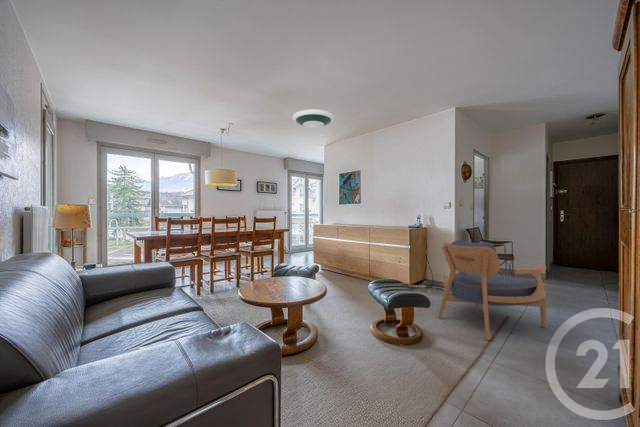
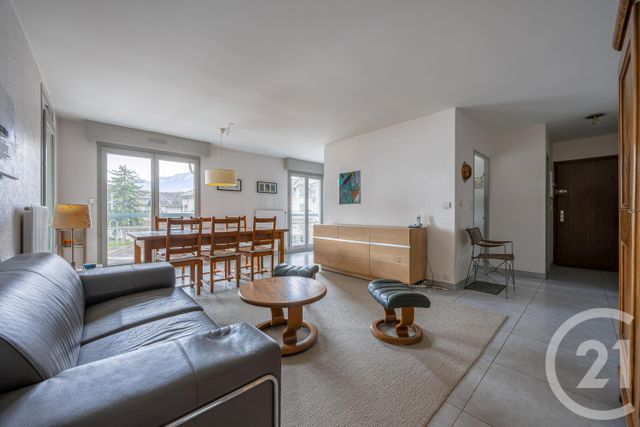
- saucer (313, 122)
- armchair (485, 280)
